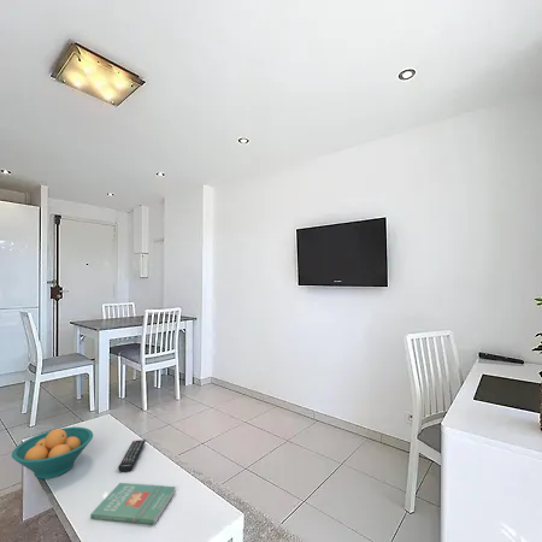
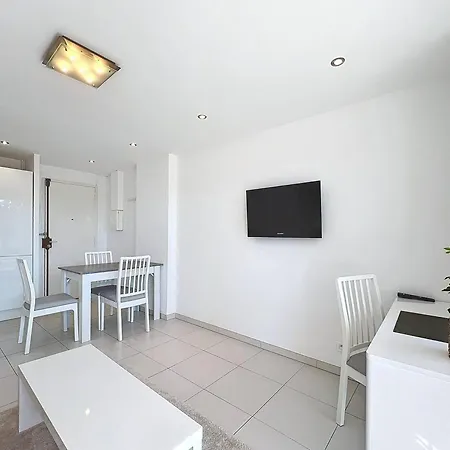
- fruit bowl (54, 449)
- book (135, 501)
- remote control (132, 454)
